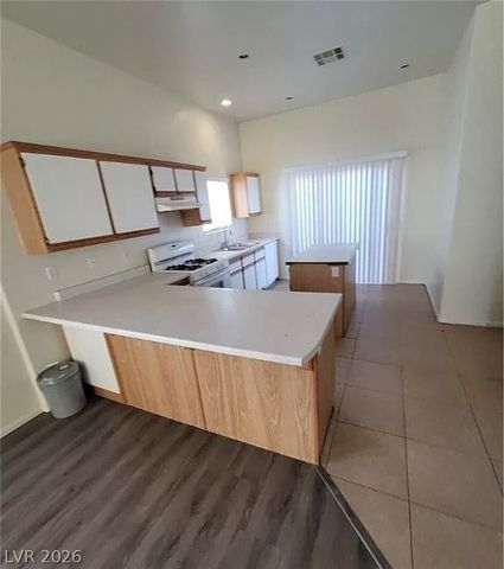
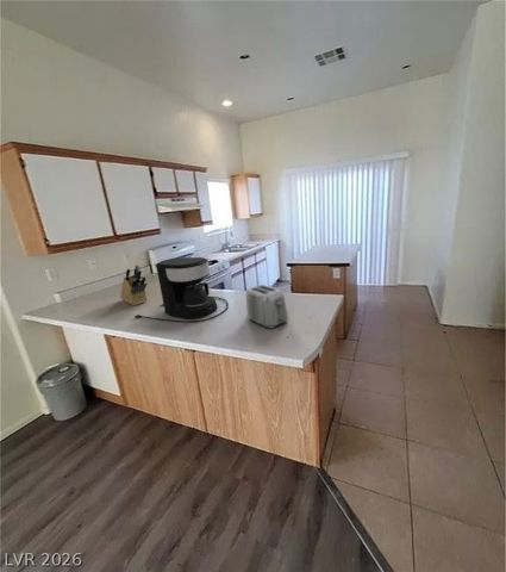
+ toaster (264, 304)
+ knife block (132, 282)
+ coffee maker (186, 285)
